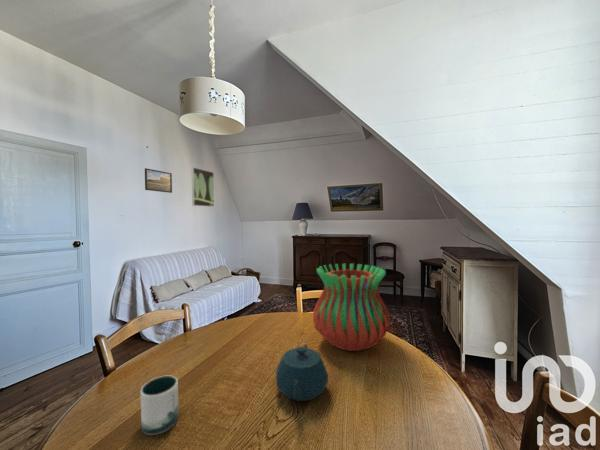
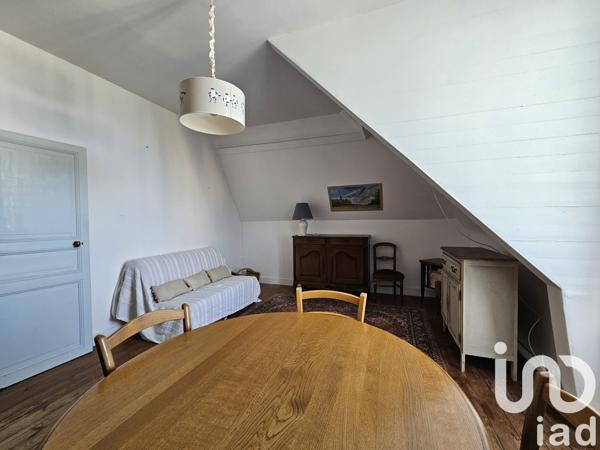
- vase (350, 305)
- mug (163, 398)
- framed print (159, 181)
- teapot (301, 370)
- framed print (203, 188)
